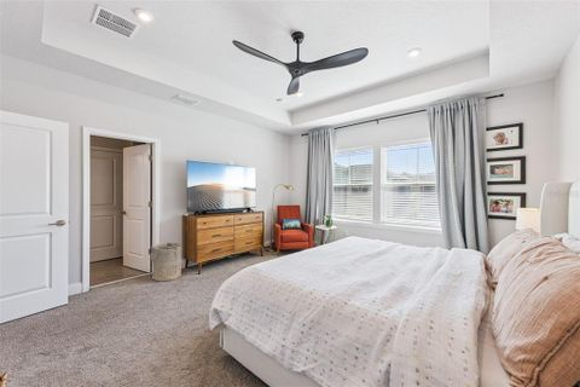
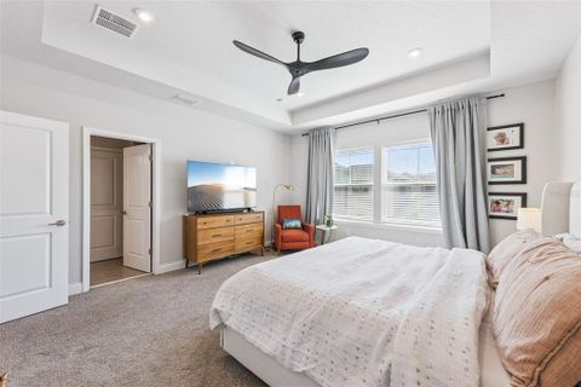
- laundry hamper (166, 260)
